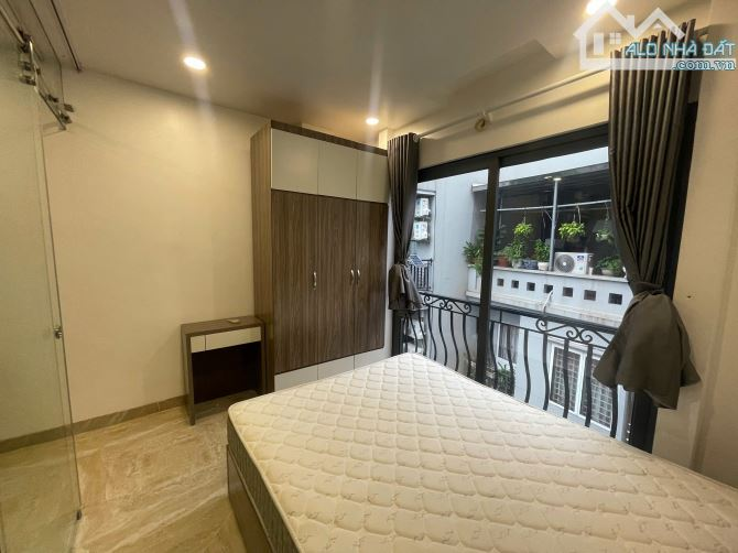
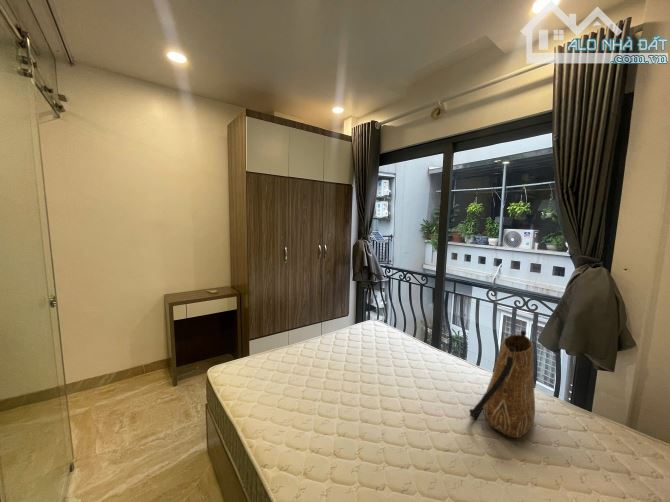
+ tote bag (508, 377)
